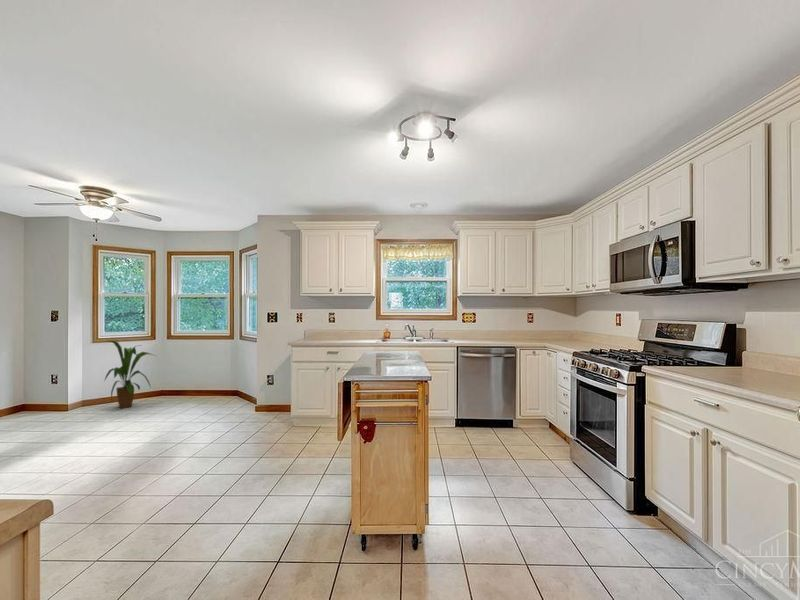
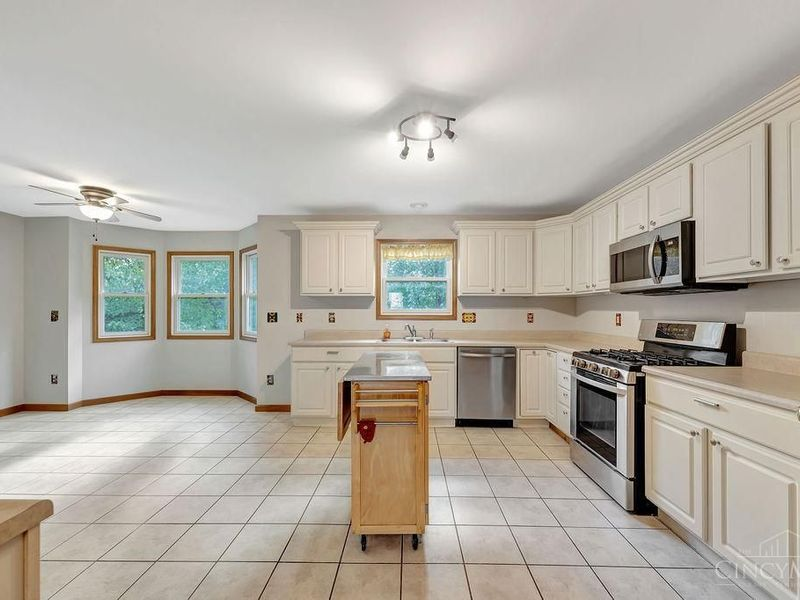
- house plant (131, 372)
